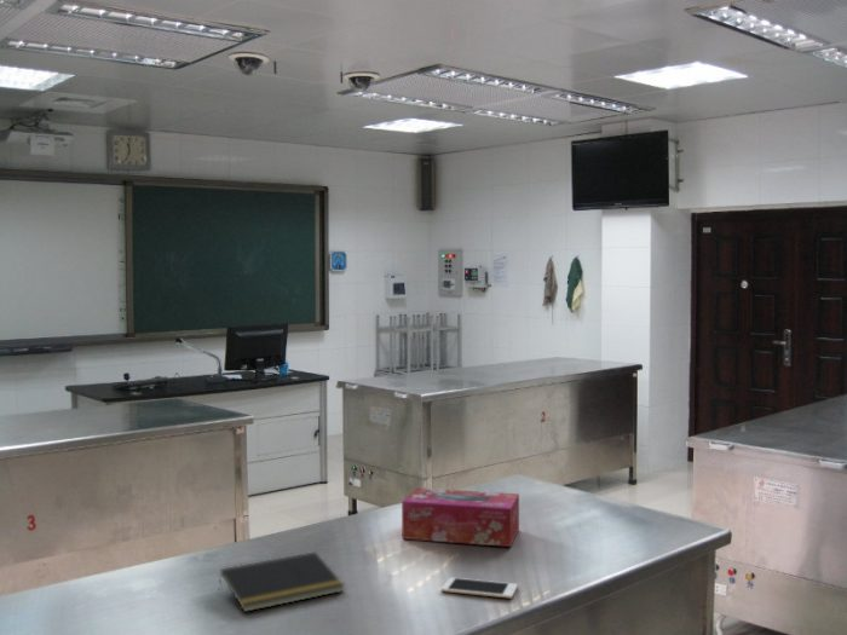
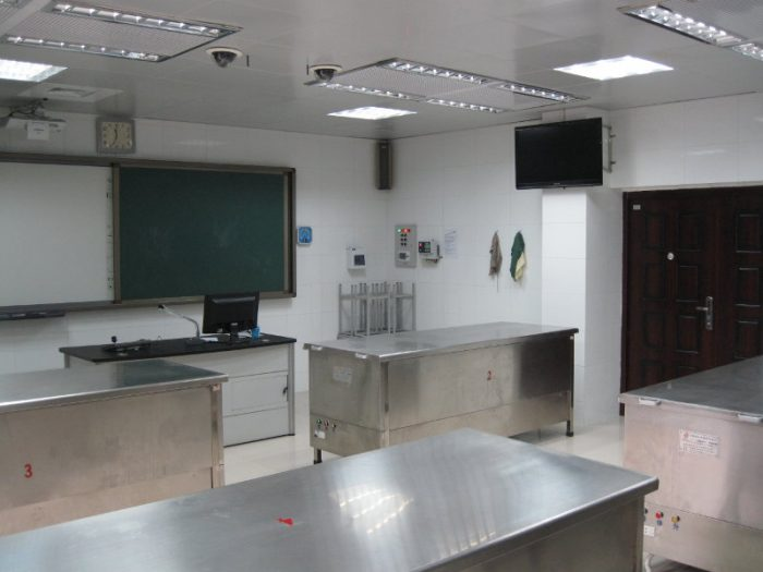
- notepad (282, 579)
- cell phone (479, 587)
- tissue box (461, 515)
